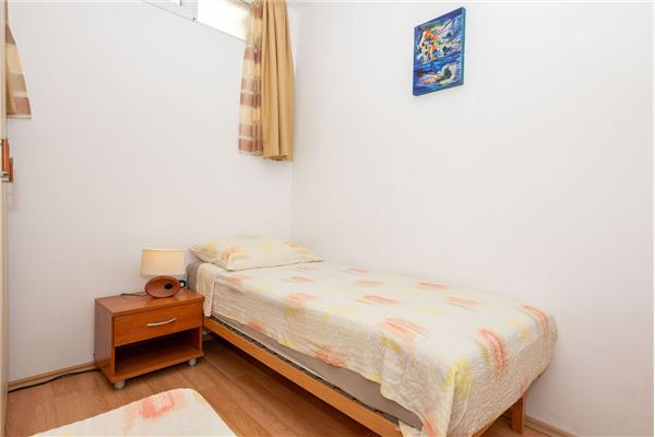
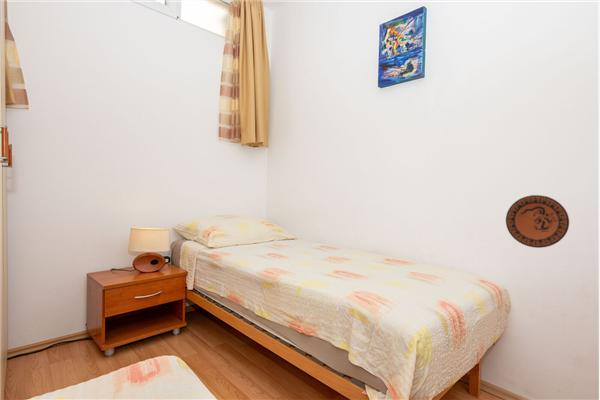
+ decorative plate (535, 221)
